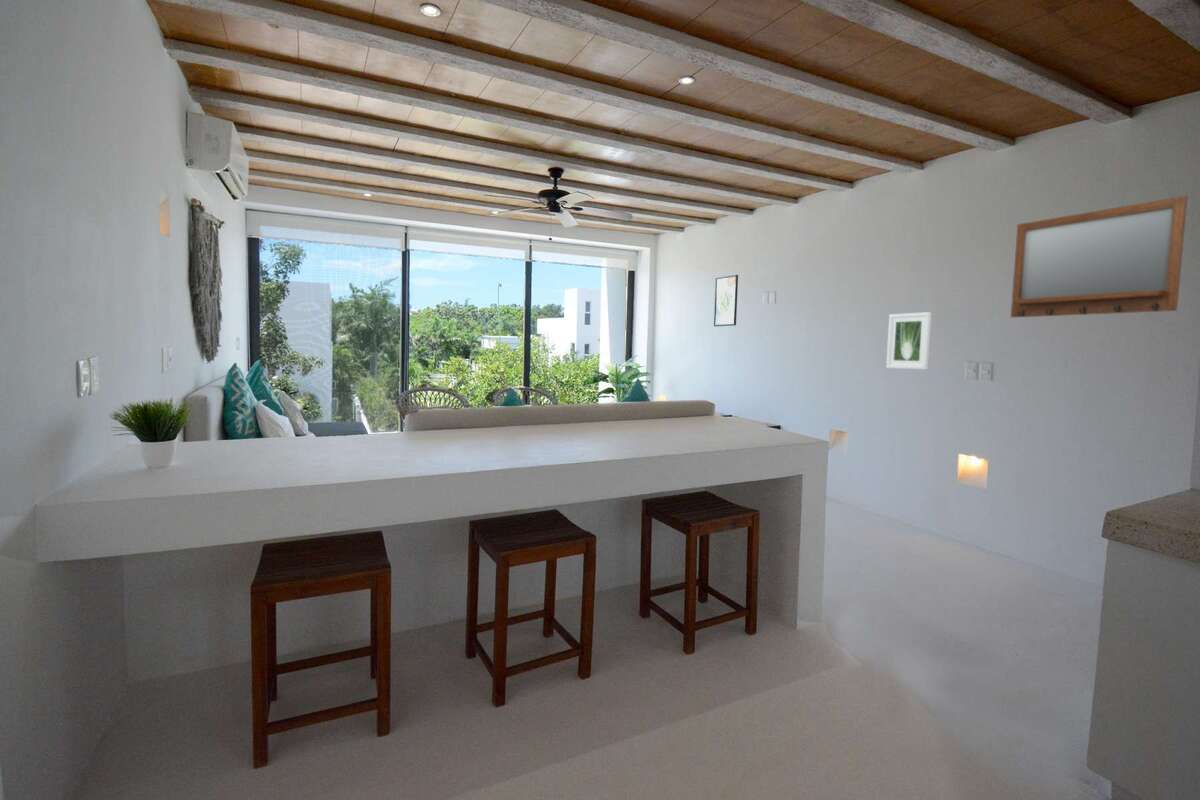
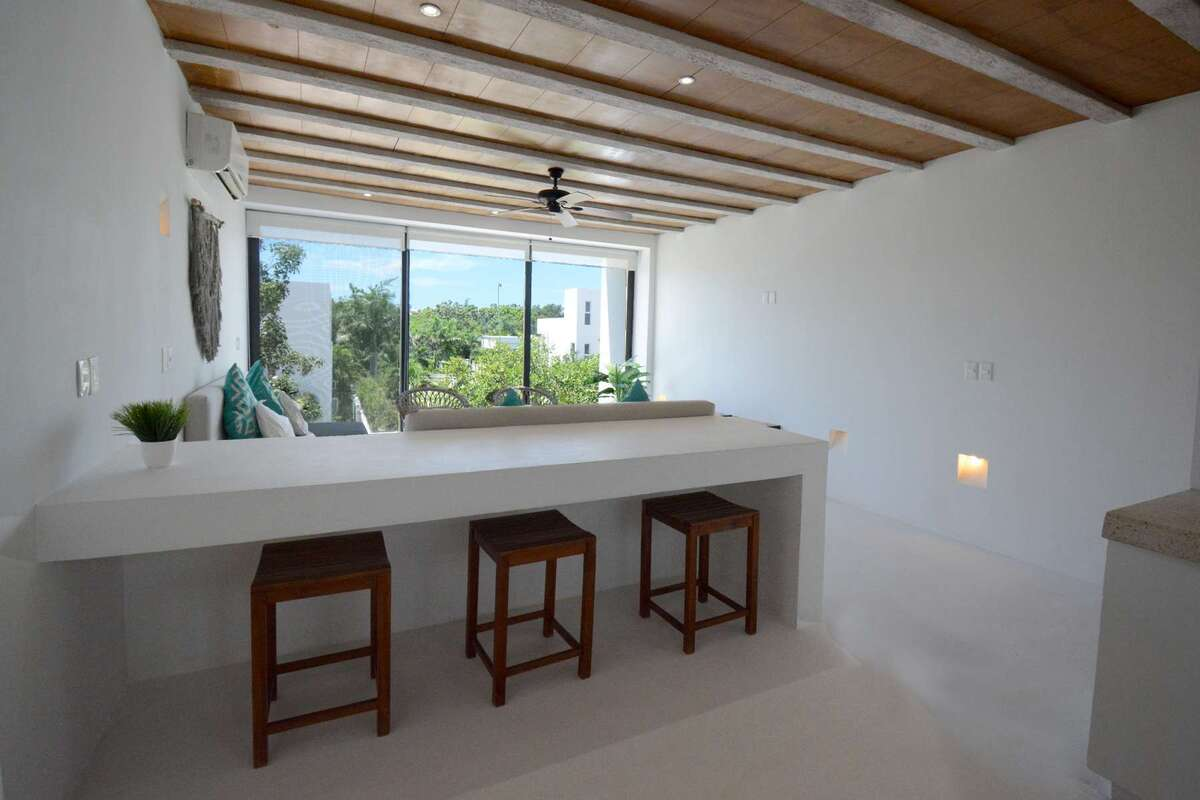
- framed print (908, 341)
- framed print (725, 301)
- home mirror (1086, 262)
